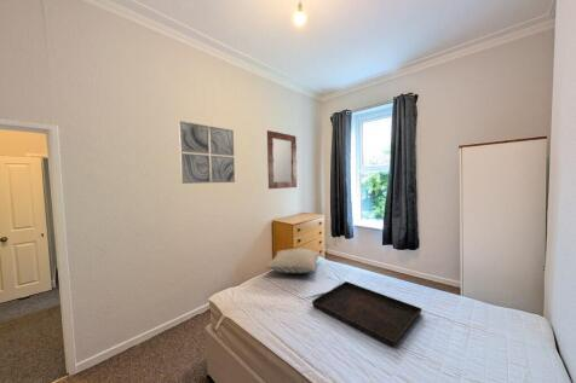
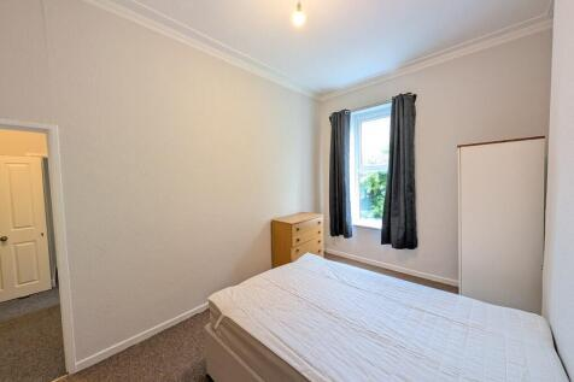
- serving tray (364, 307)
- wall art (209, 153)
- pillow (294, 260)
- home mirror (283, 161)
